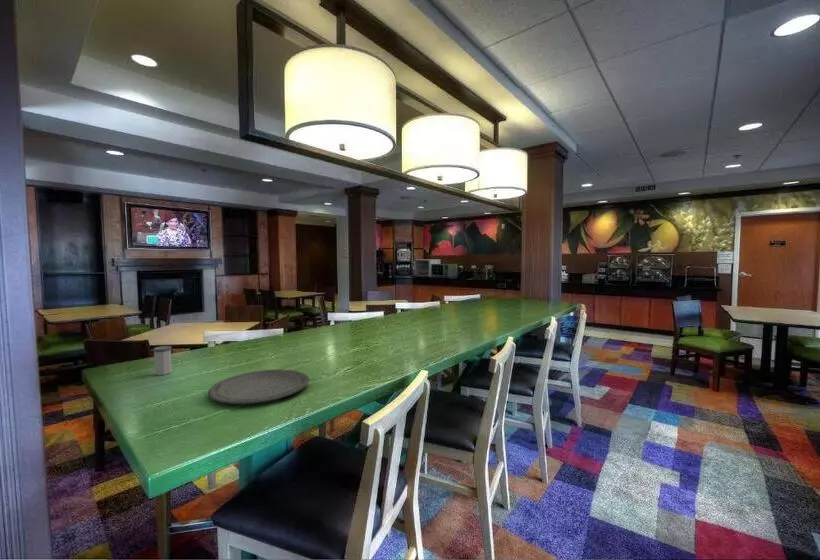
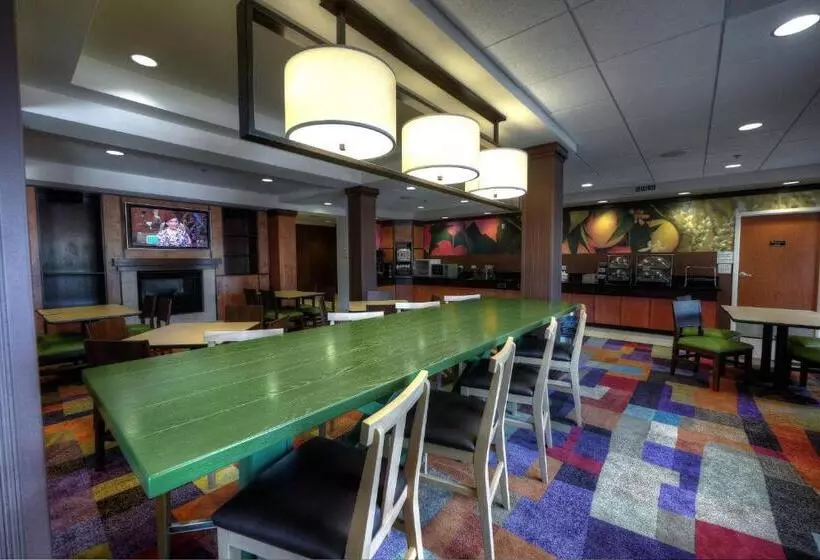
- salt shaker (162, 360)
- plate (261, 386)
